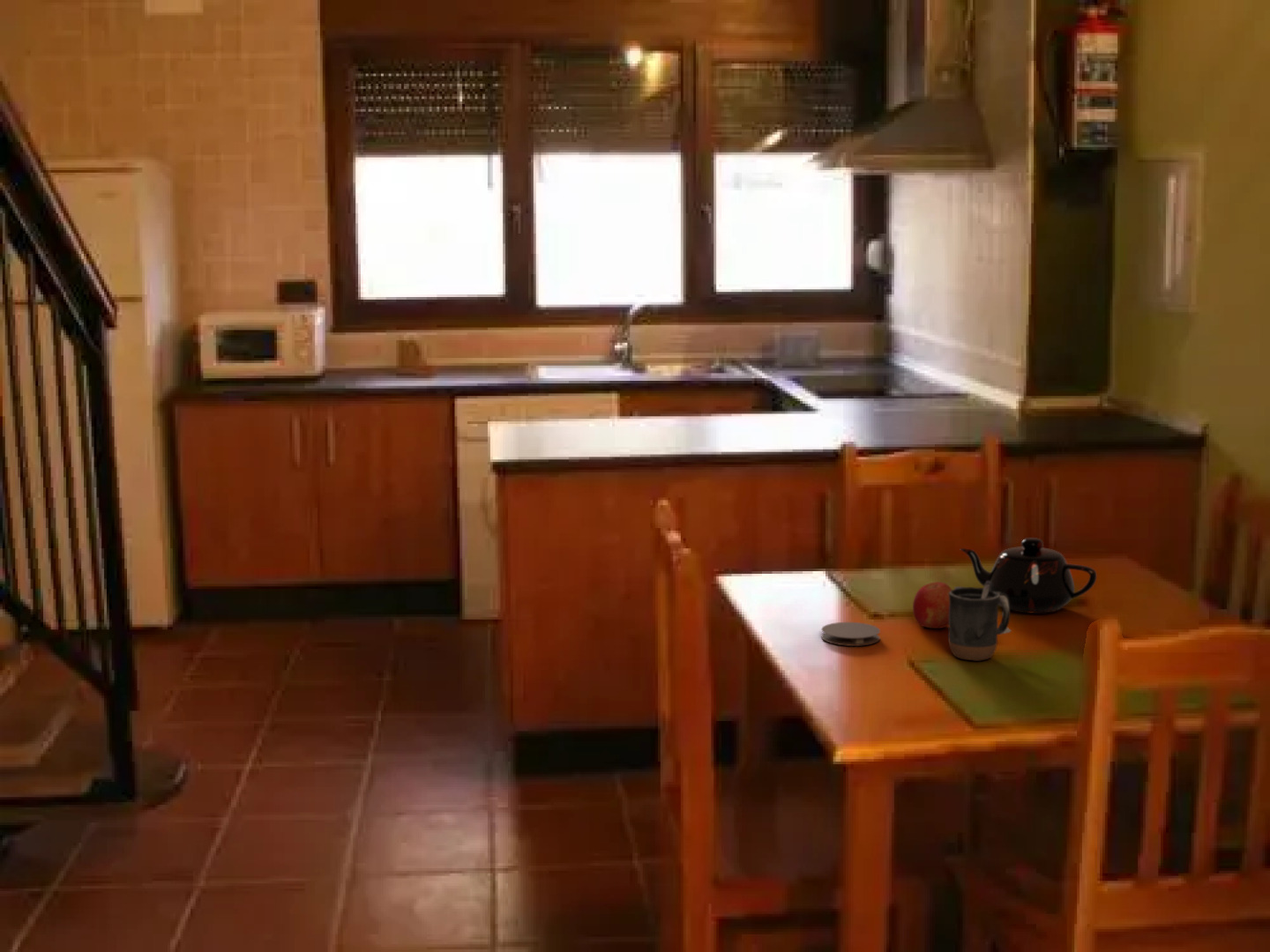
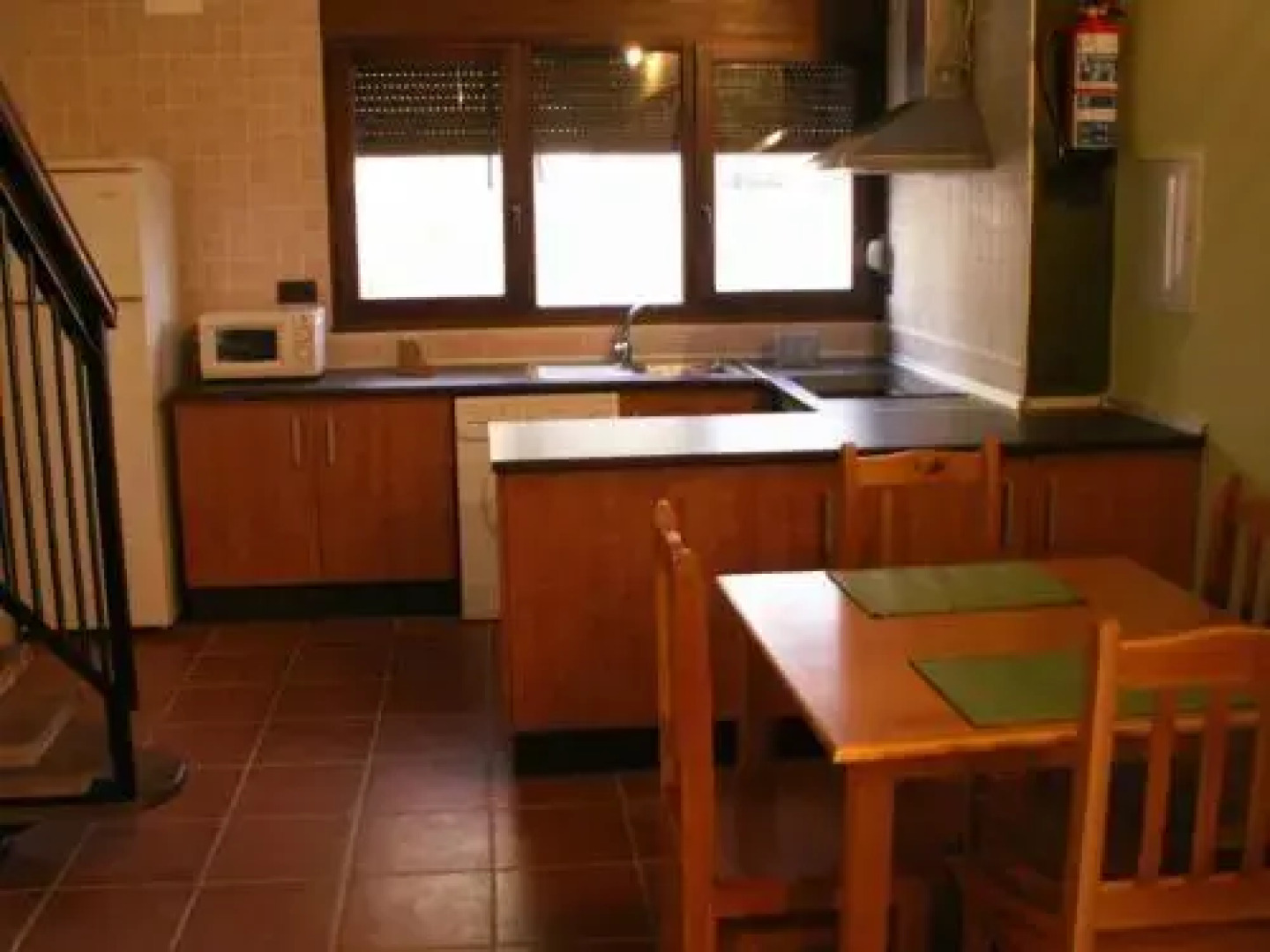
- mug (982, 620)
- fruit (935, 604)
- teapot (1026, 572)
- coaster (850, 633)
